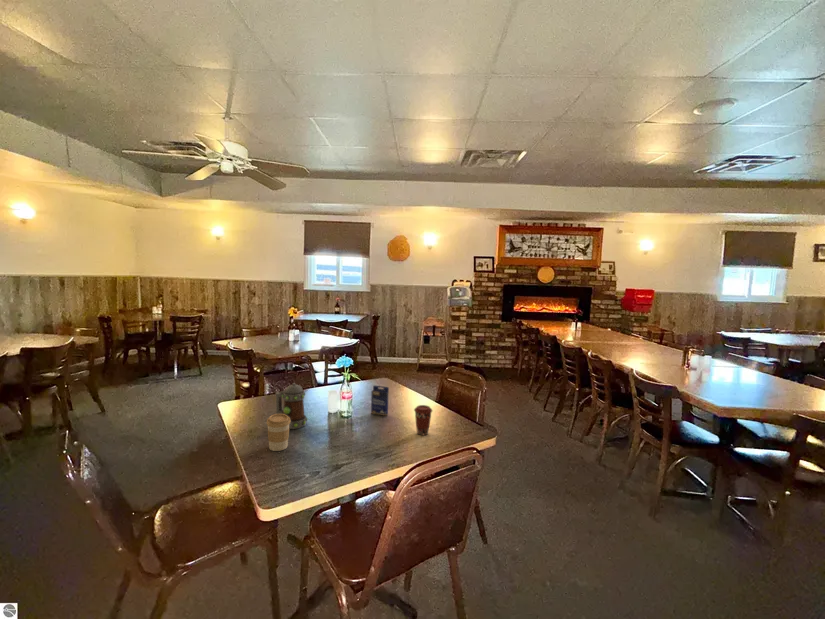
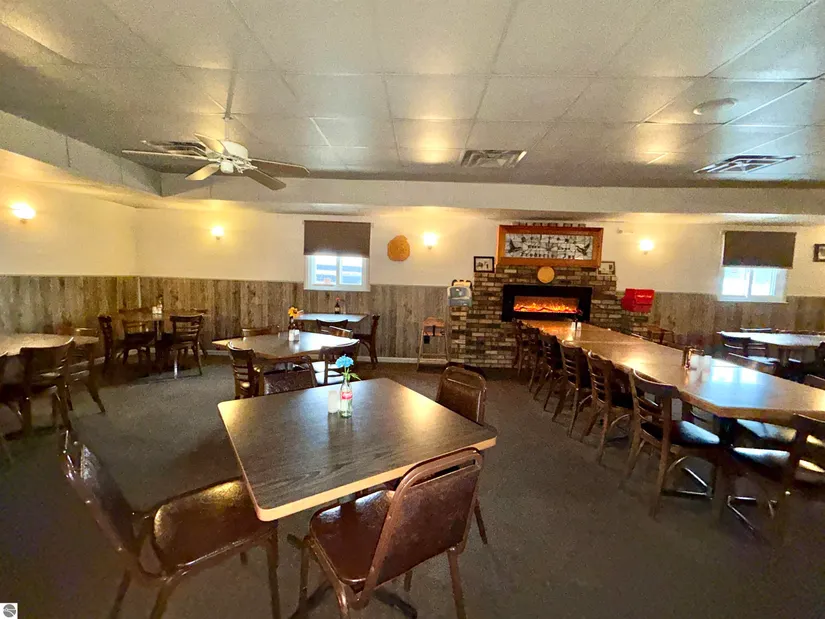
- mug (290, 403)
- coffee cup (422, 420)
- coffee cup (278, 431)
- small box (379, 400)
